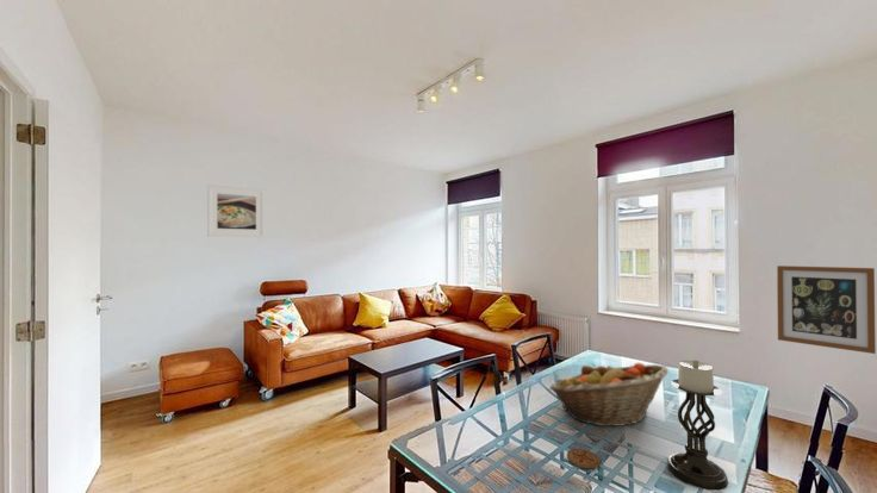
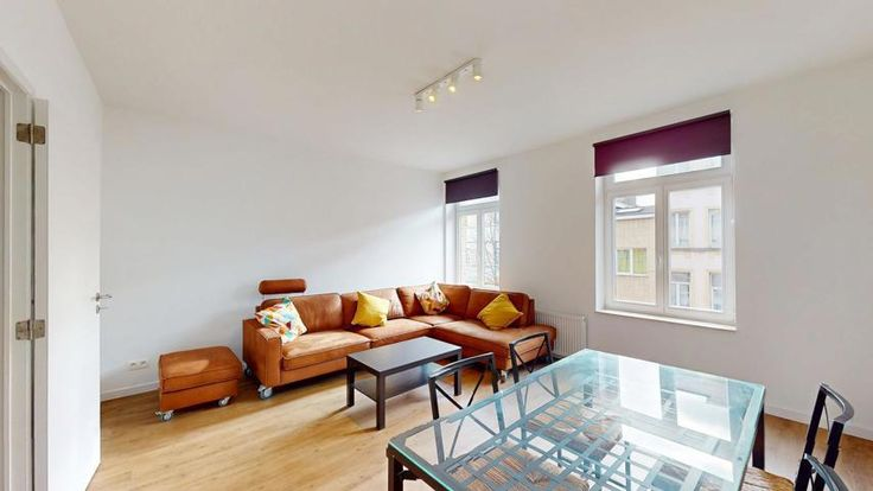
- fruit basket (608, 386)
- candle holder (696, 417)
- coaster (583, 457)
- wall art (822, 306)
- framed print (237, 212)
